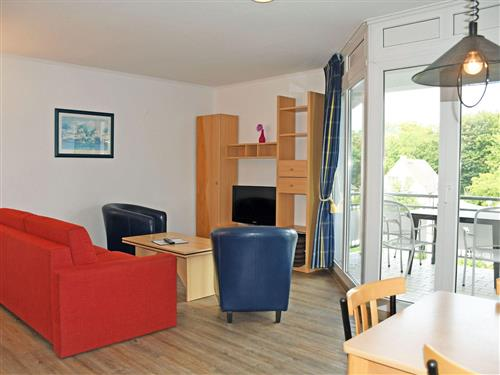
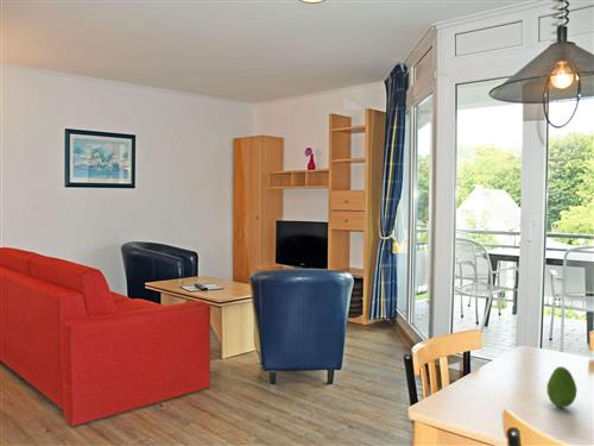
+ fruit (561, 387)
